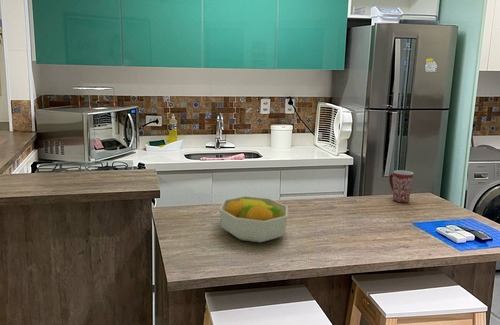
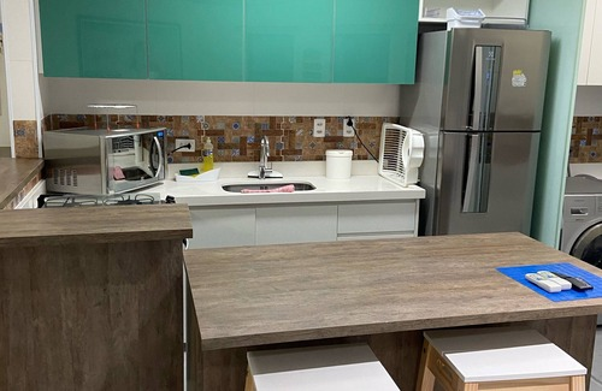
- mug (399, 185)
- fruit bowl (253, 214)
